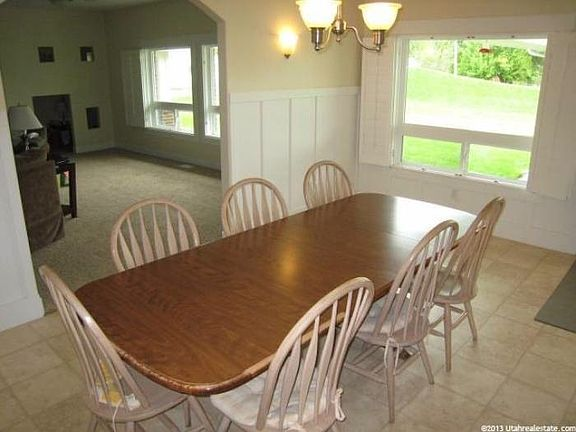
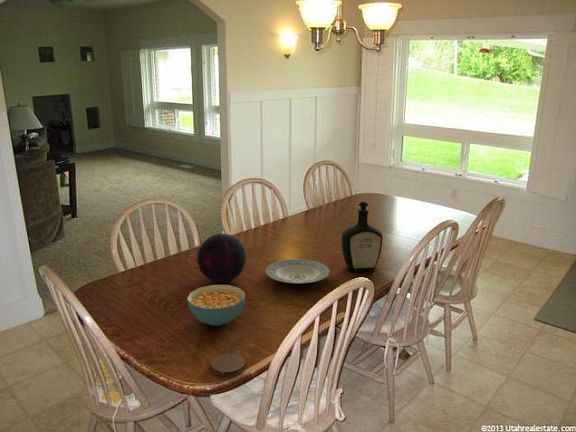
+ plate (297, 274)
+ coaster (228, 364)
+ bottle (362, 235)
+ cereal bowl (216, 308)
+ decorative orb (221, 257)
